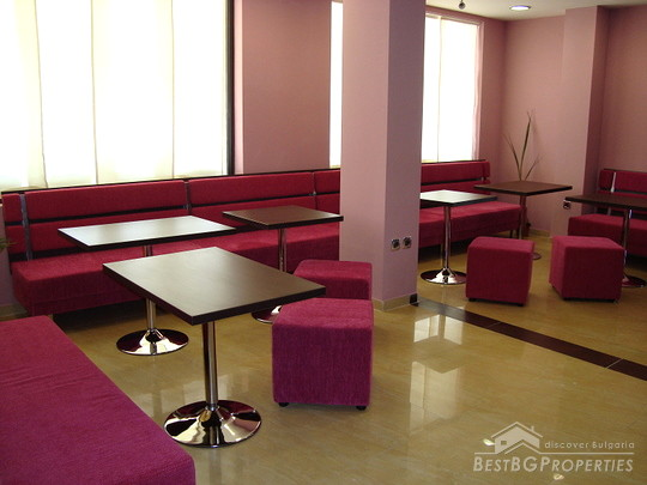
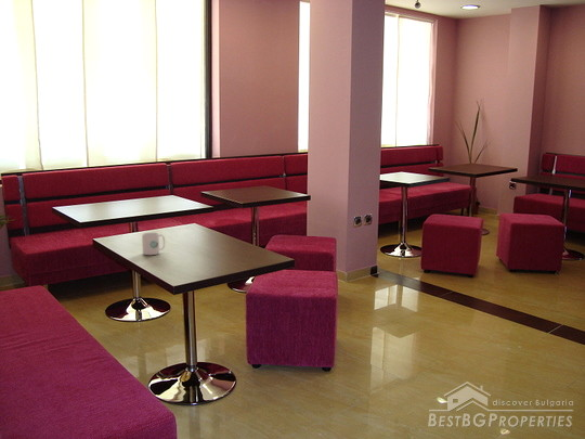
+ mug (154, 243)
